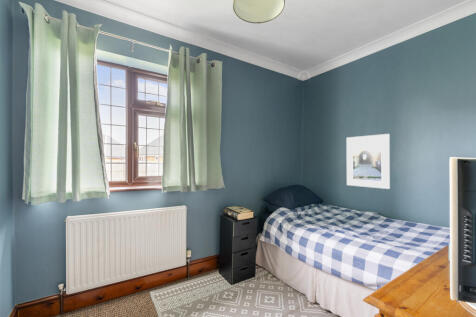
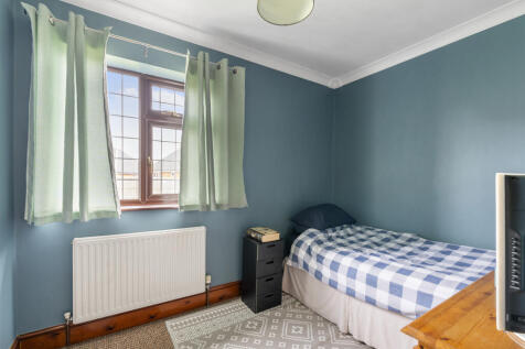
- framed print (366, 161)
